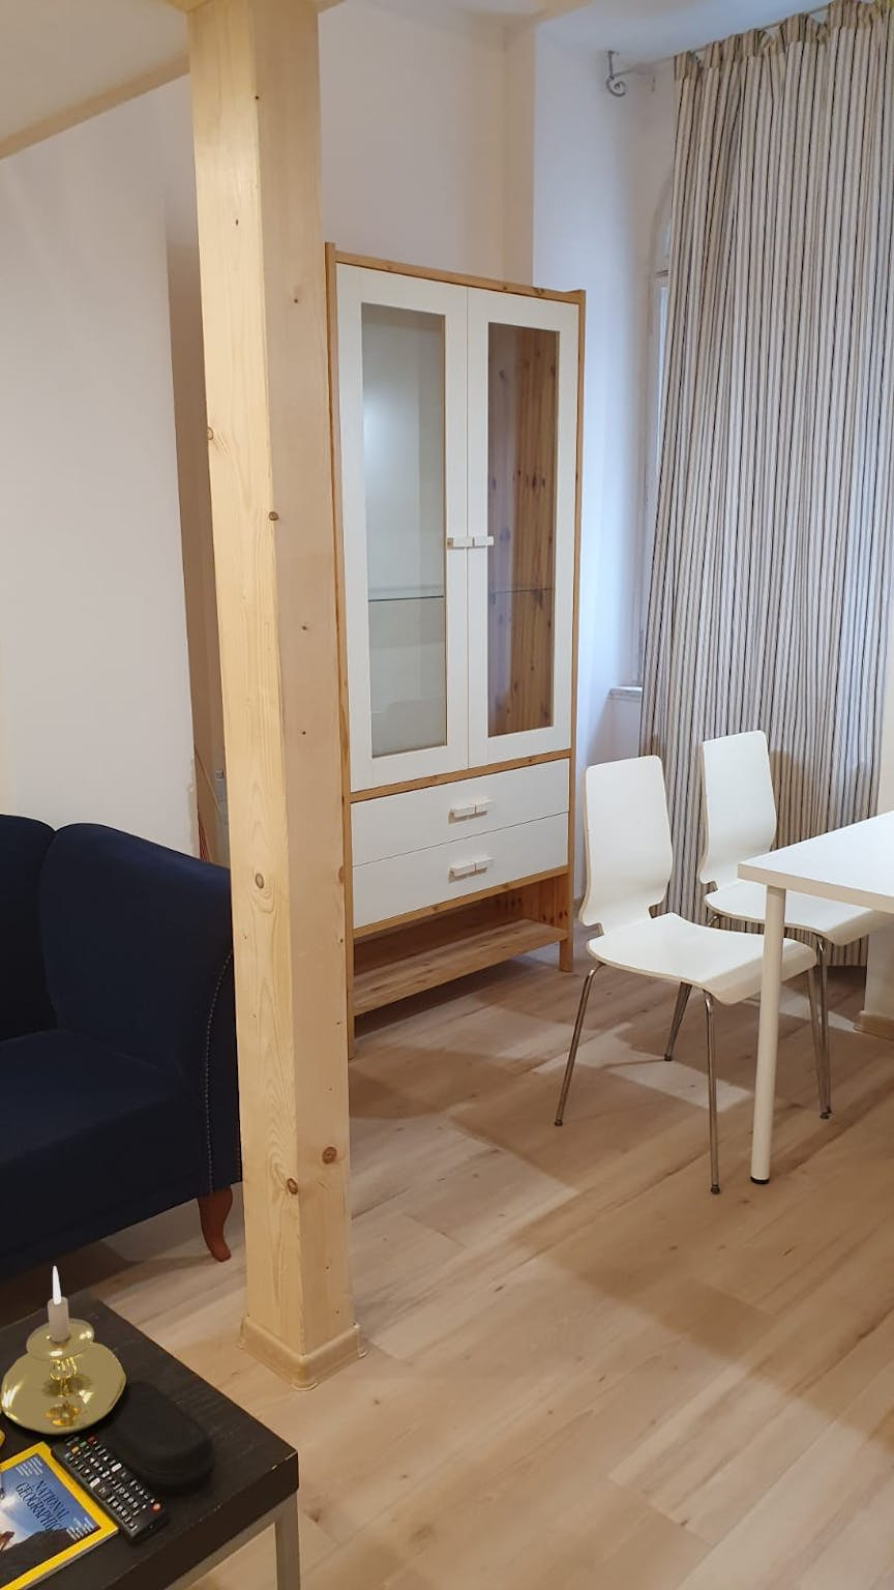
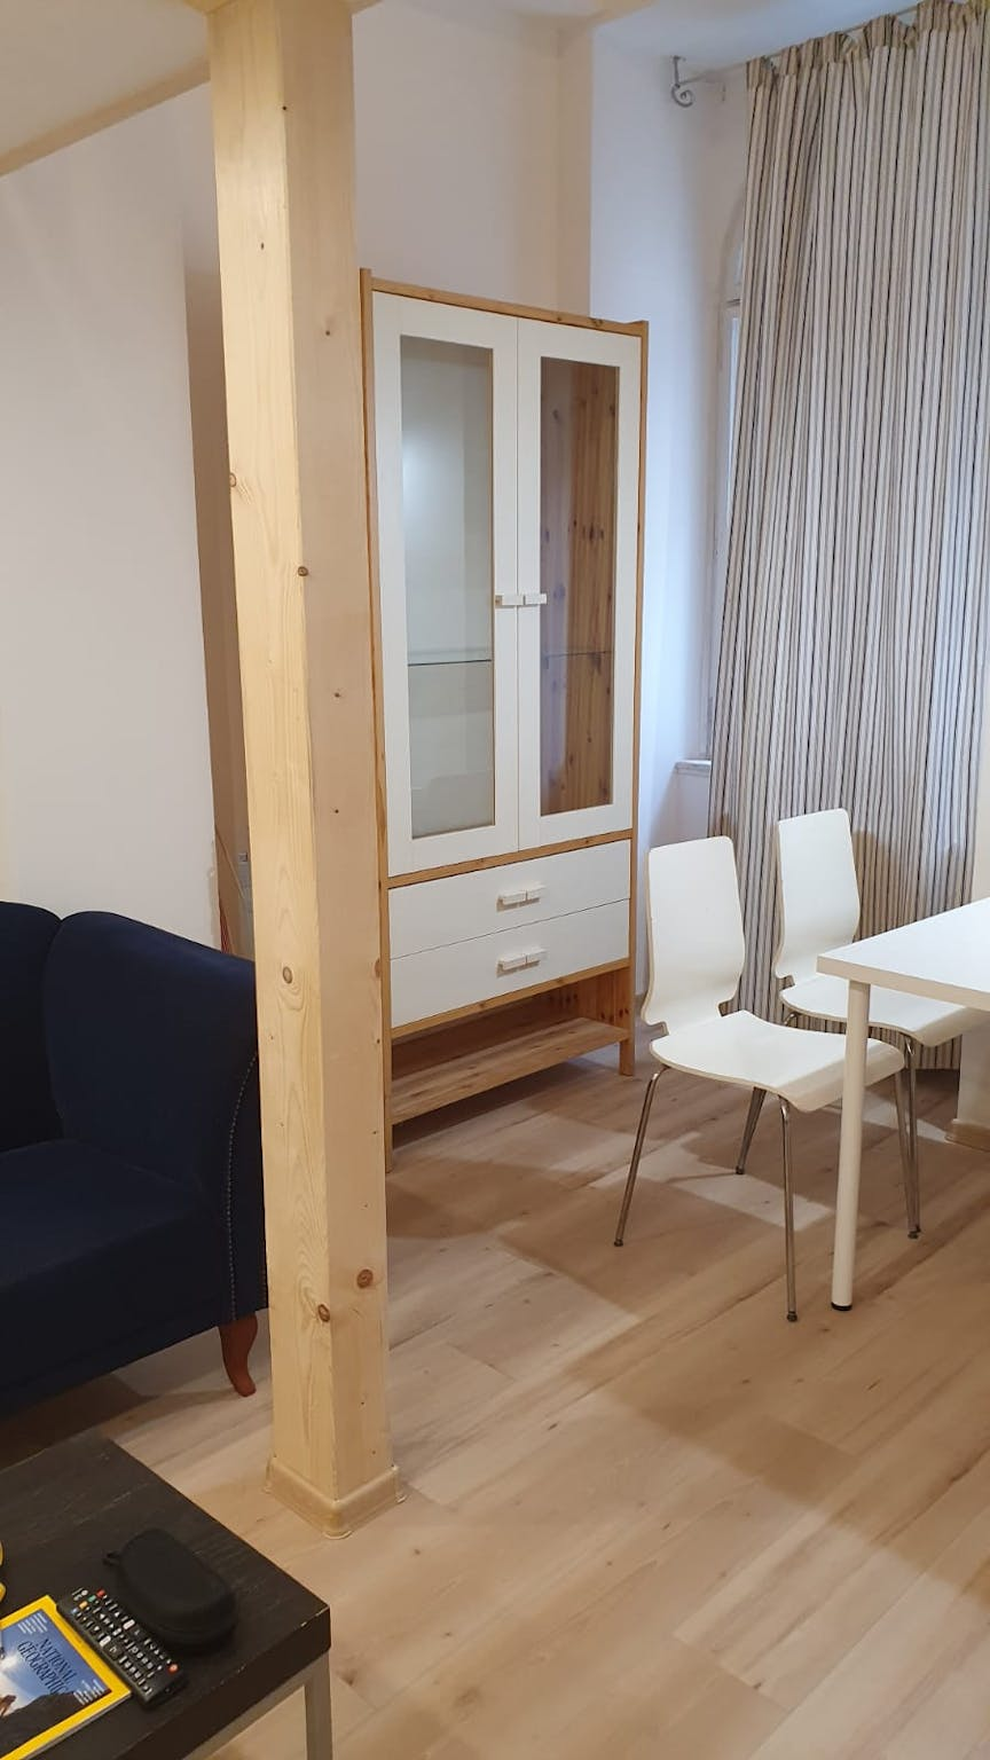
- candle holder (62, 1338)
